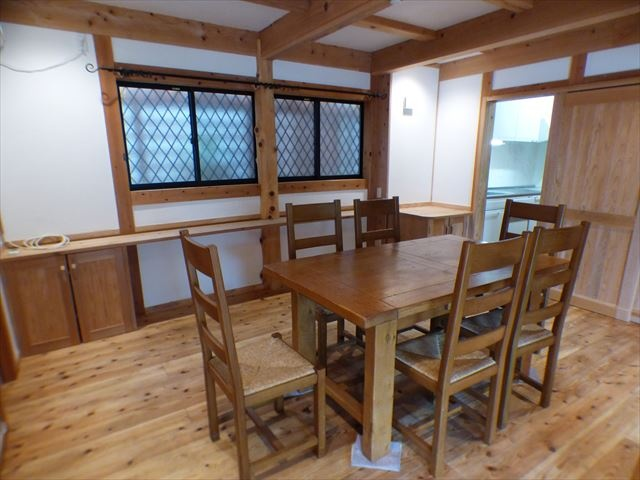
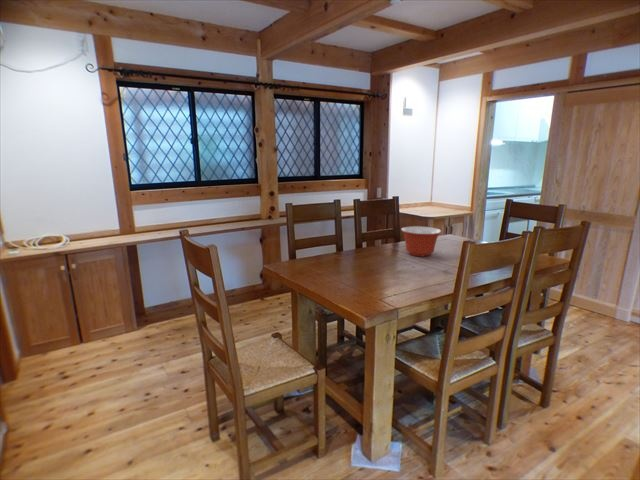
+ mixing bowl (420, 242)
